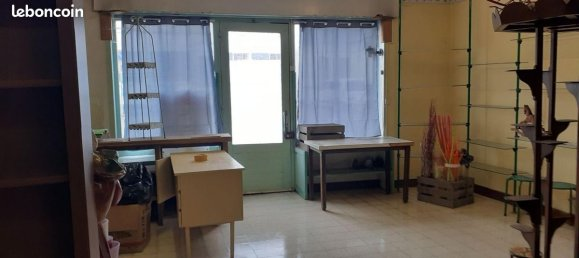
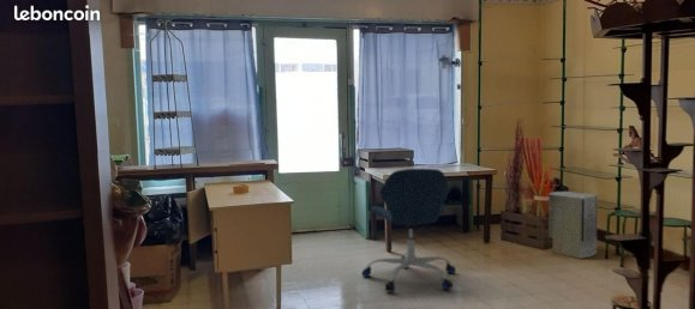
+ office chair (411, 222)
+ air purifier (571, 223)
